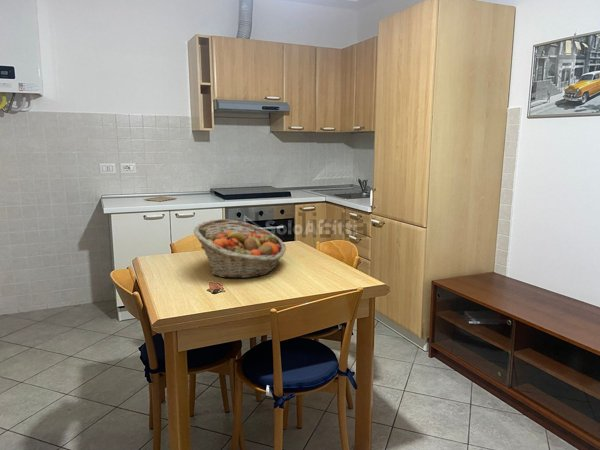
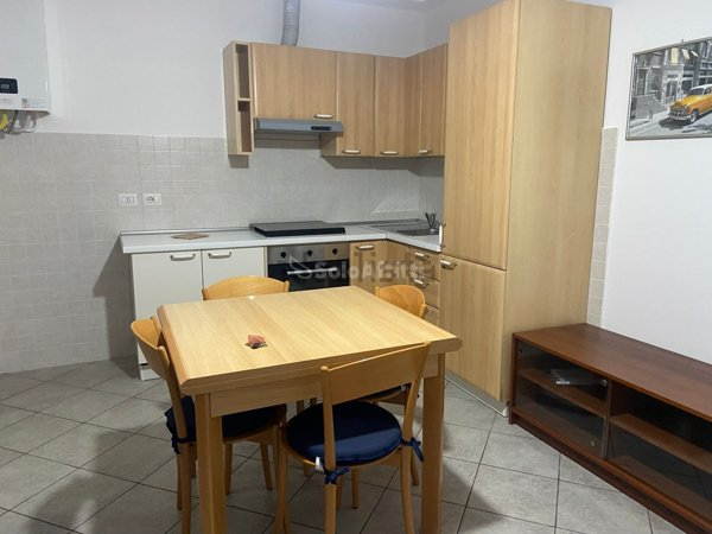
- fruit basket (241, 246)
